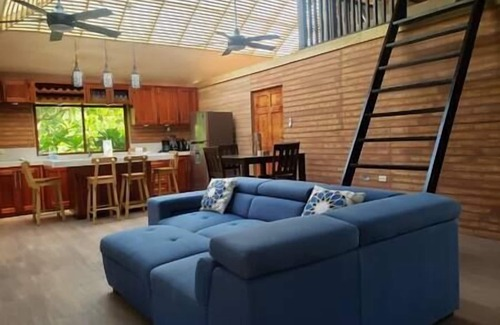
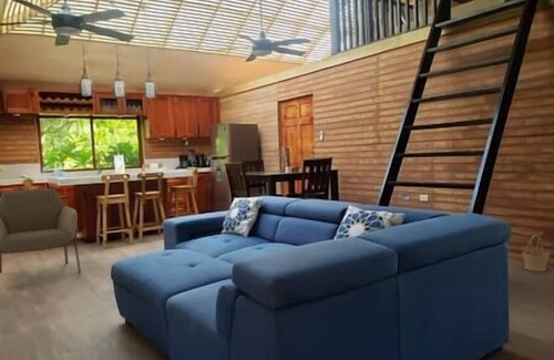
+ basket (535, 251)
+ armchair (33, 233)
